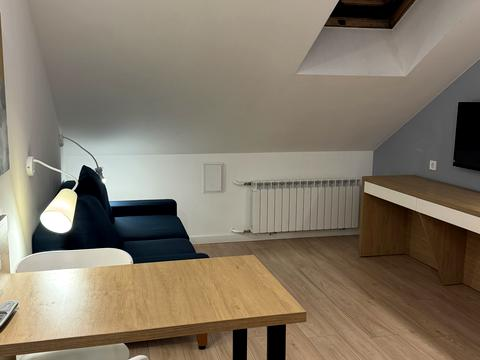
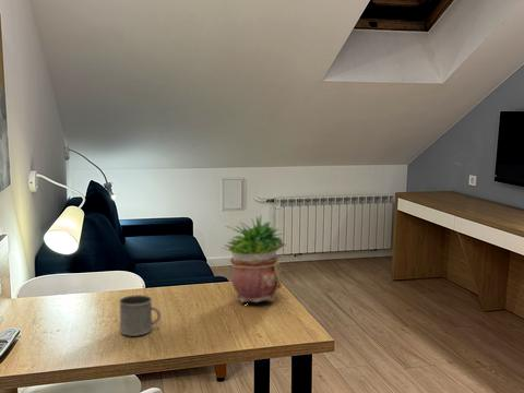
+ mug (140, 314)
+ potted plant (252, 258)
